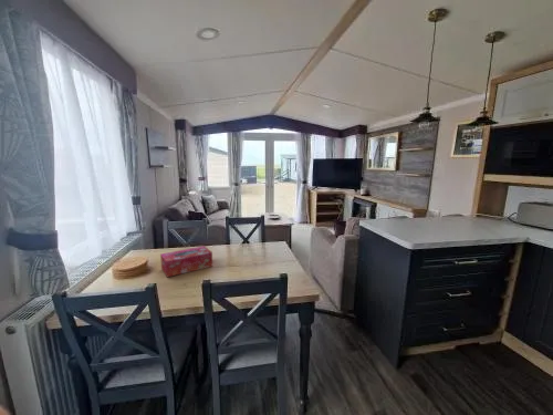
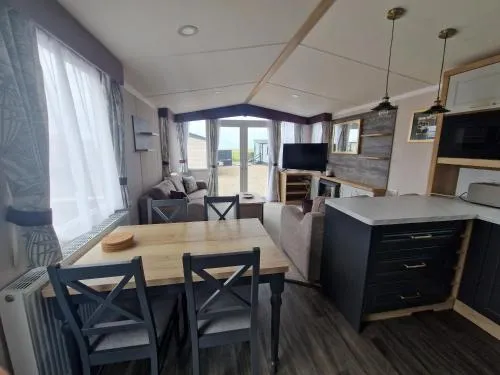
- tissue box (187, 260)
